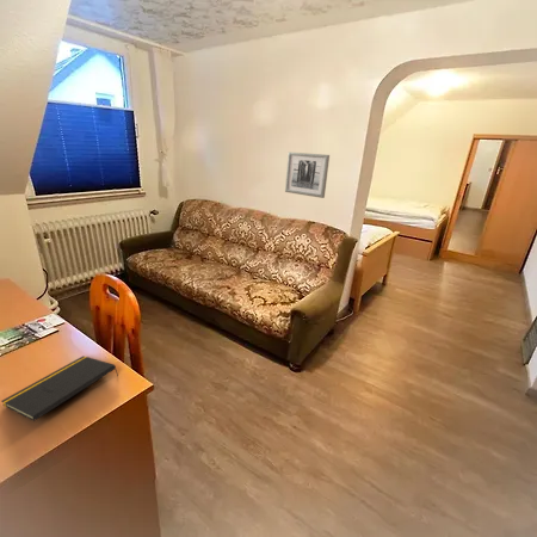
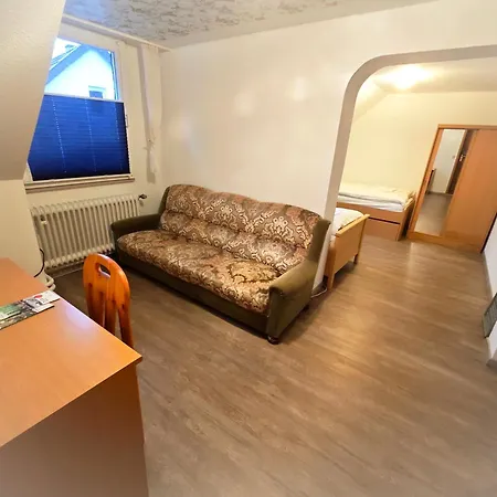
- notepad (62, 383)
- wall art (305, 174)
